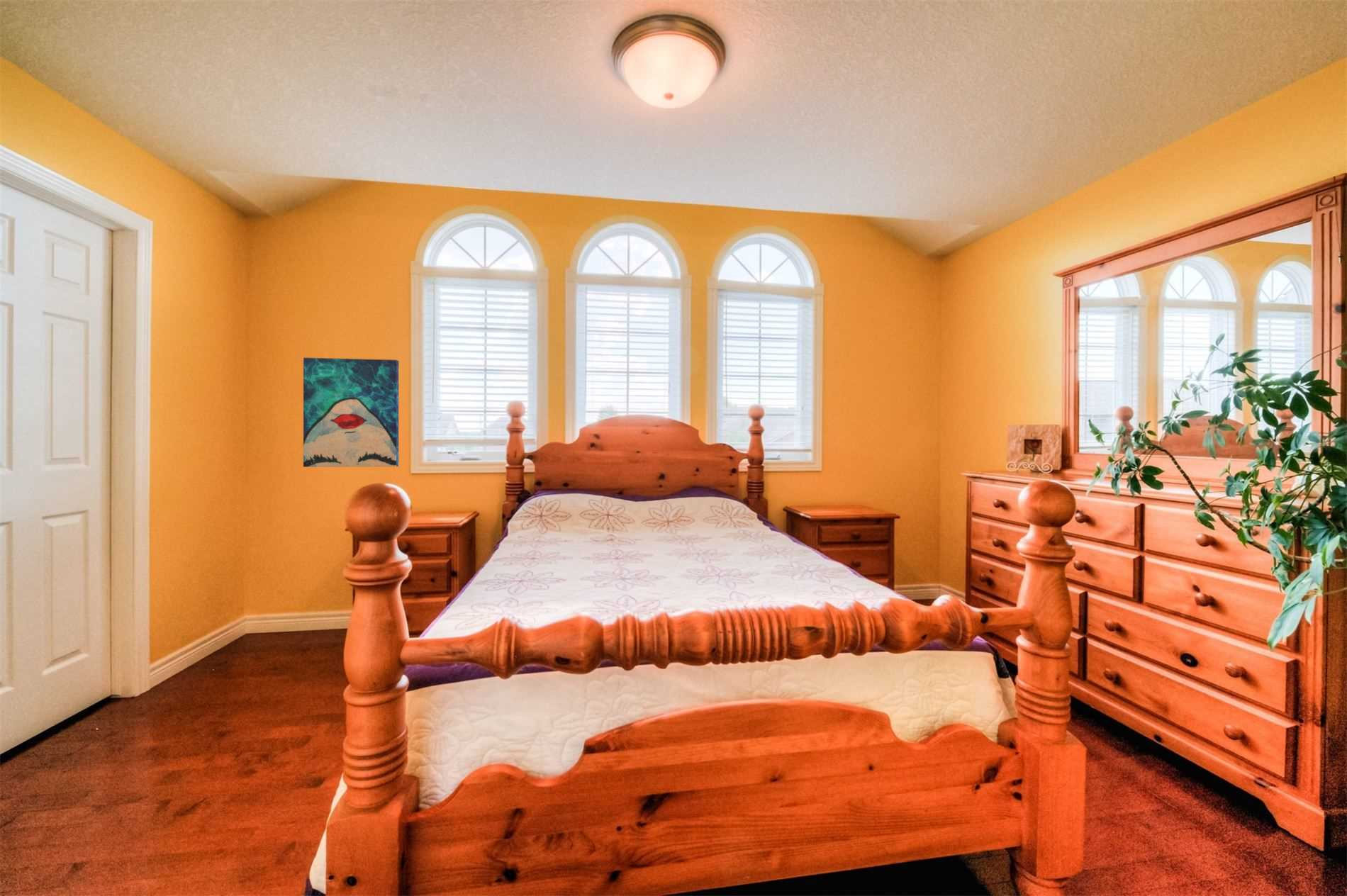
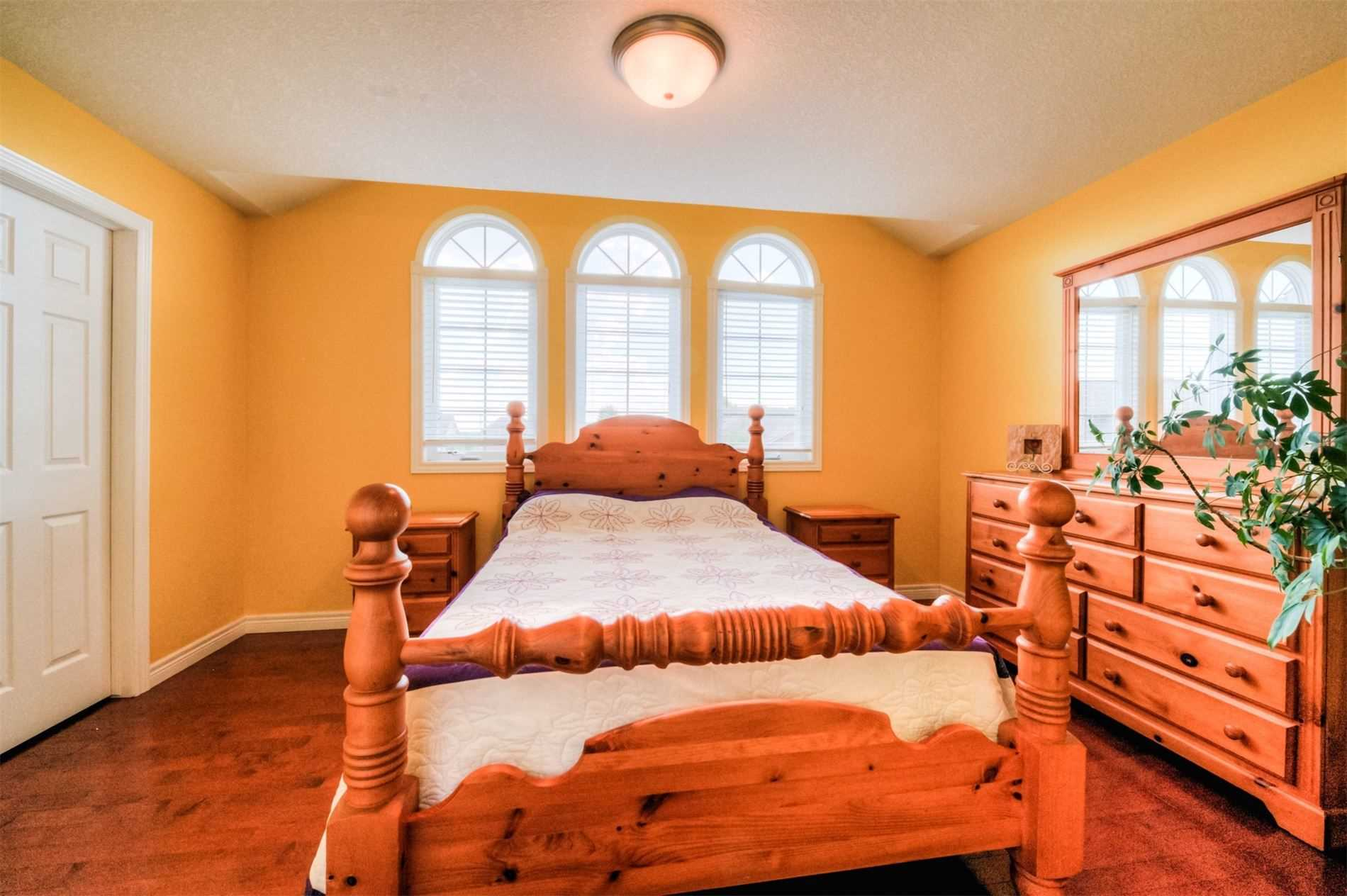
- wall art (352, 413)
